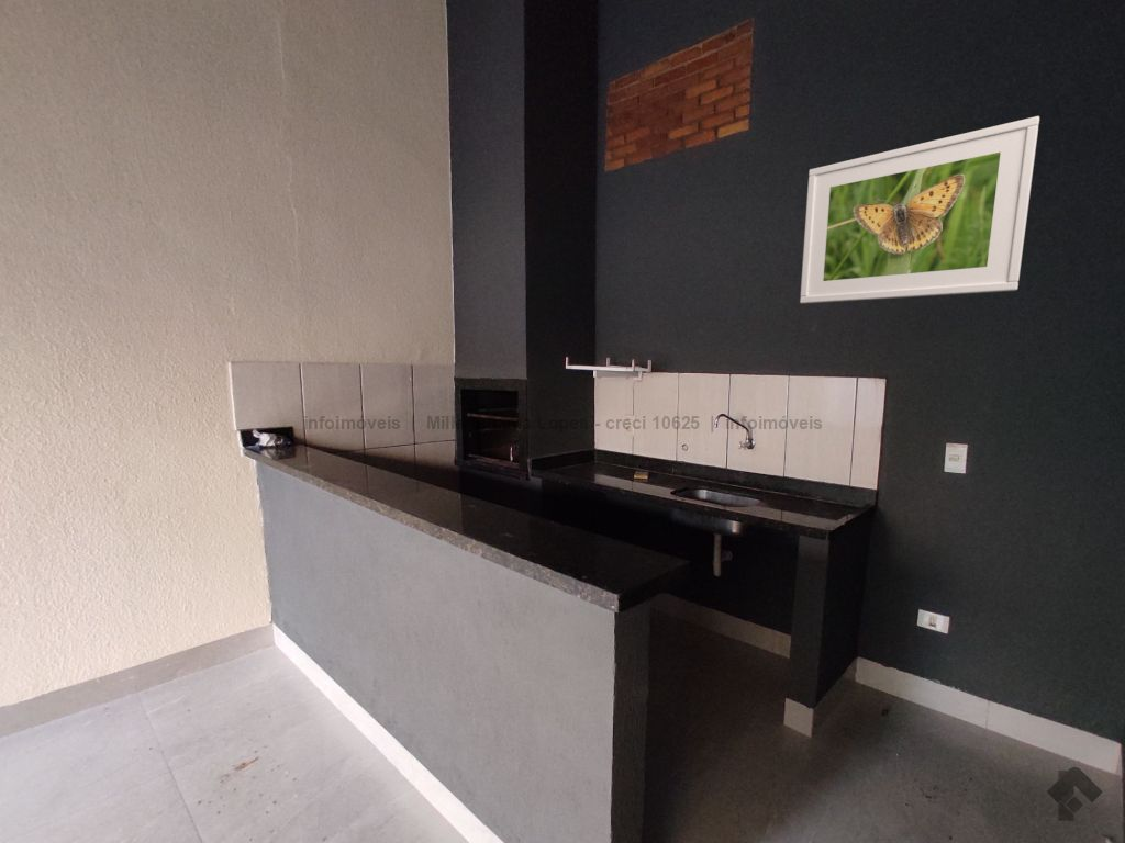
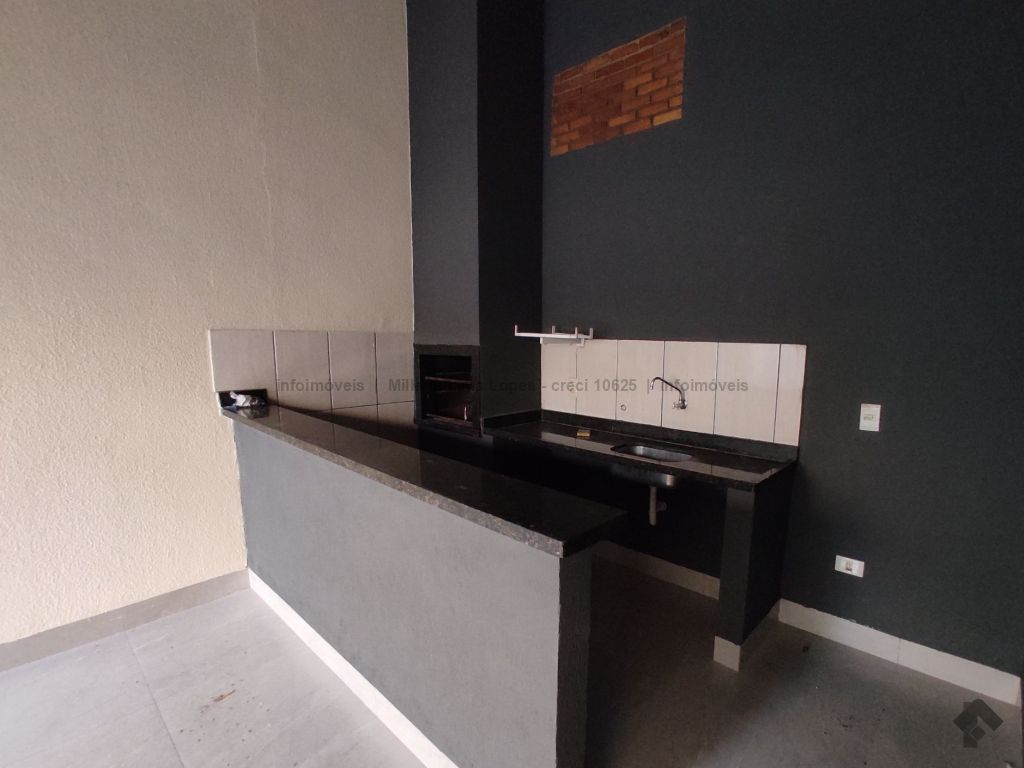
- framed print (902, 223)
